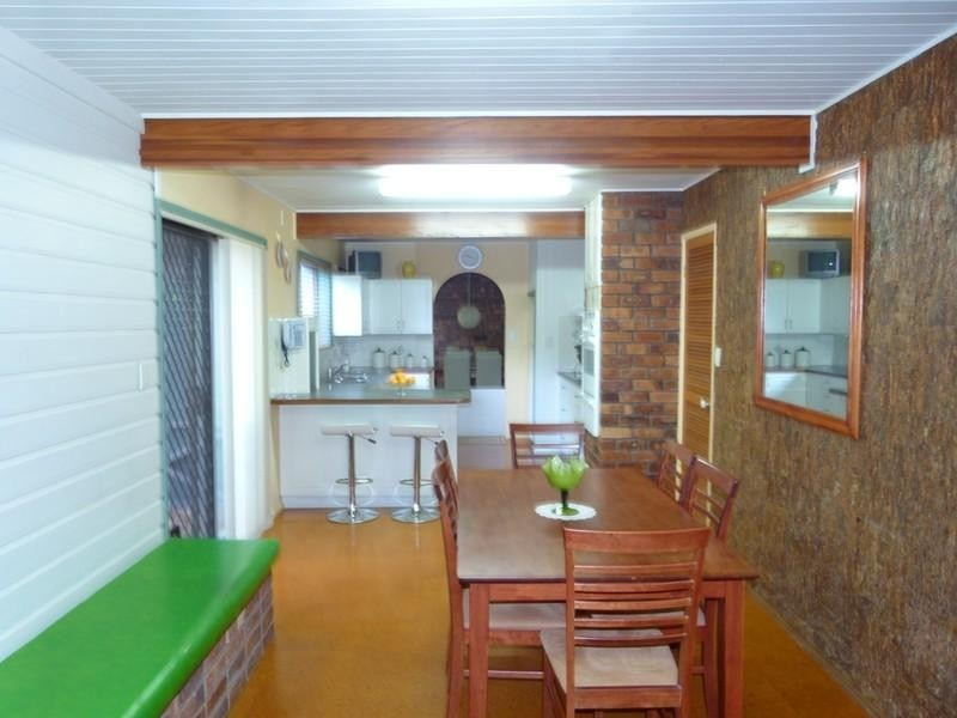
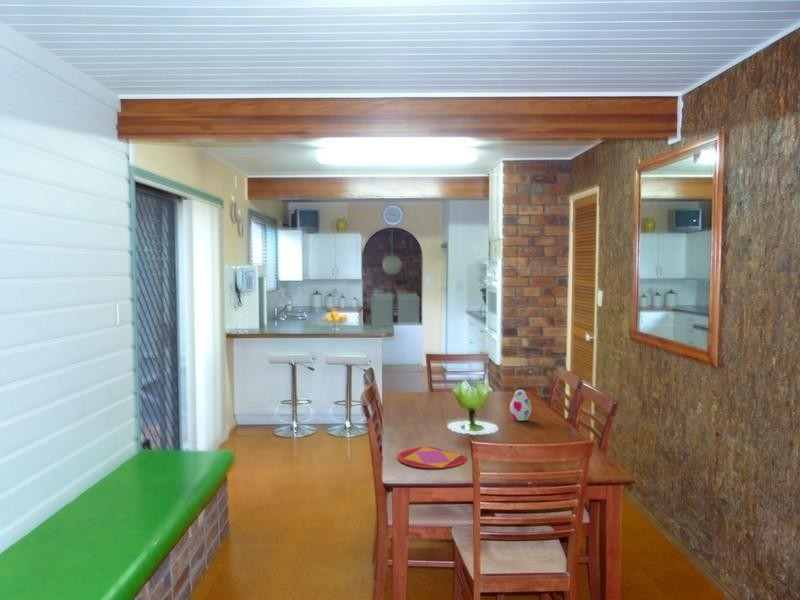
+ decorative egg (520, 405)
+ plate (432, 456)
